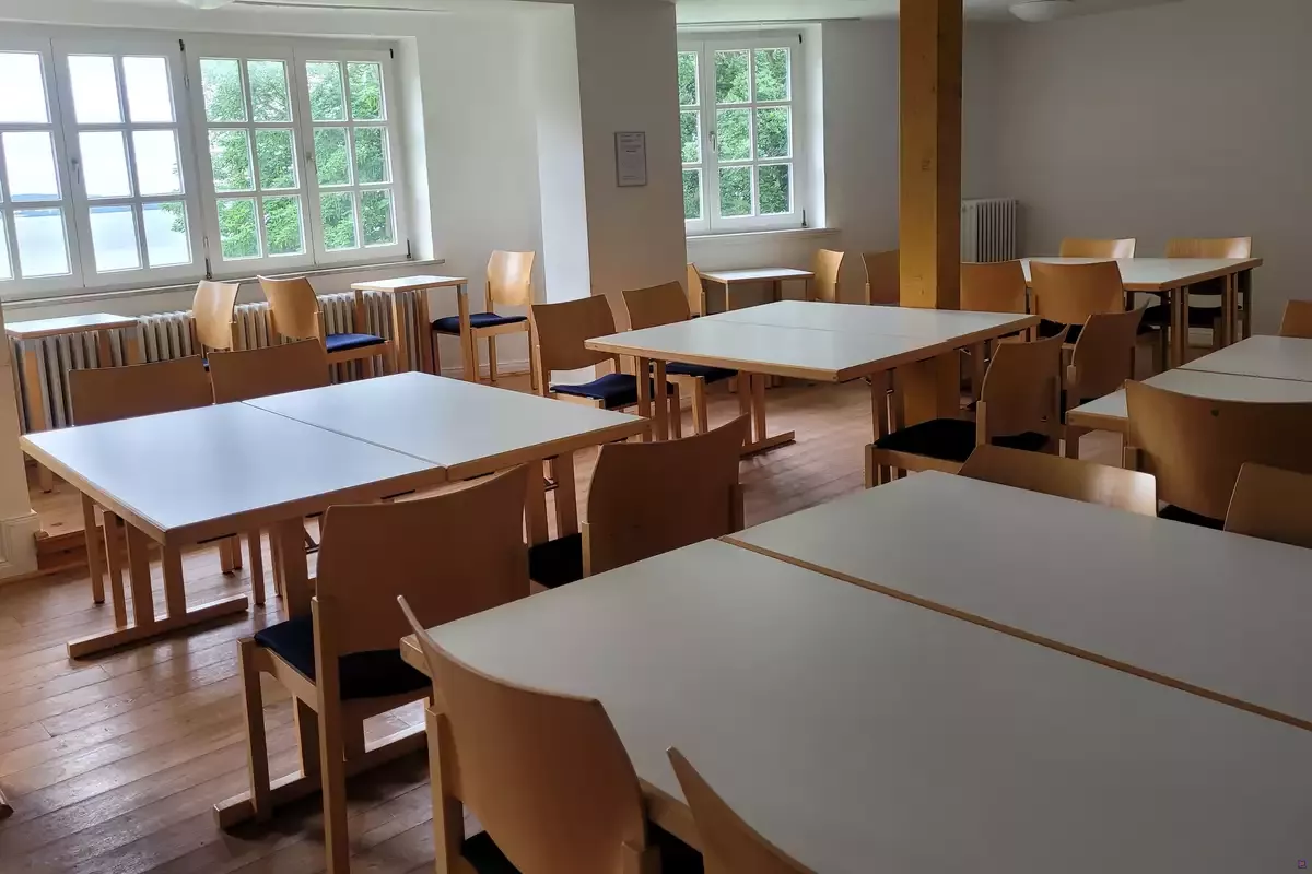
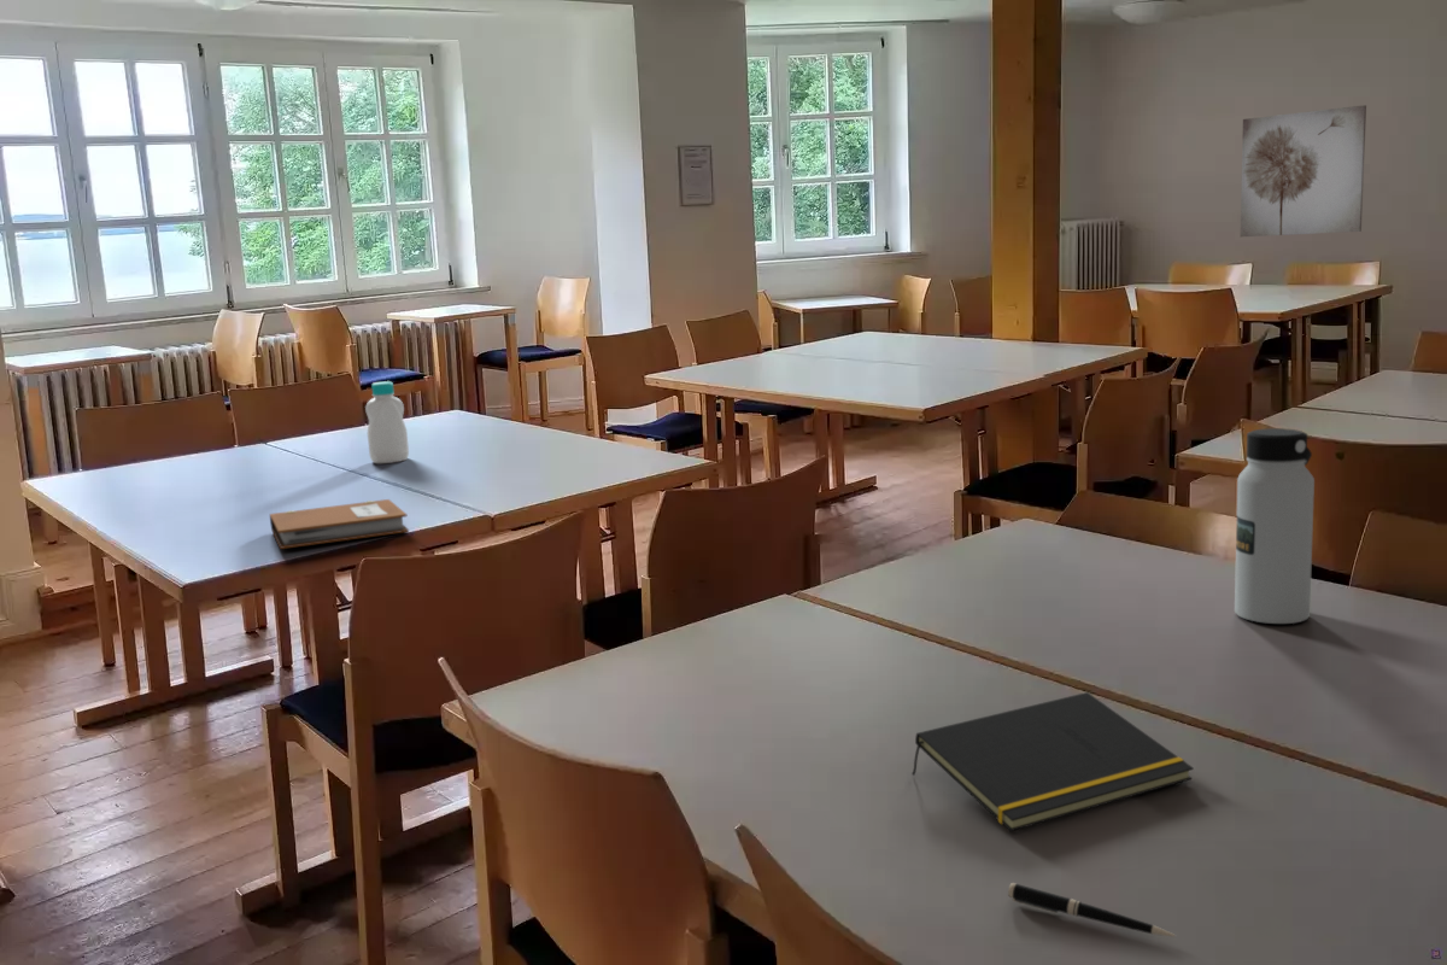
+ notepad (1051, 755)
+ bottle (386, 422)
+ pen (1090, 910)
+ notebook (340, 521)
+ wall art (1300, 174)
+ water bottle (1273, 524)
